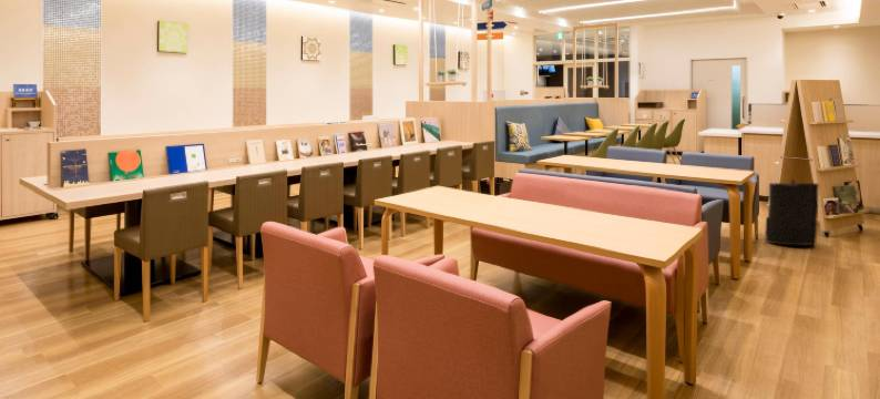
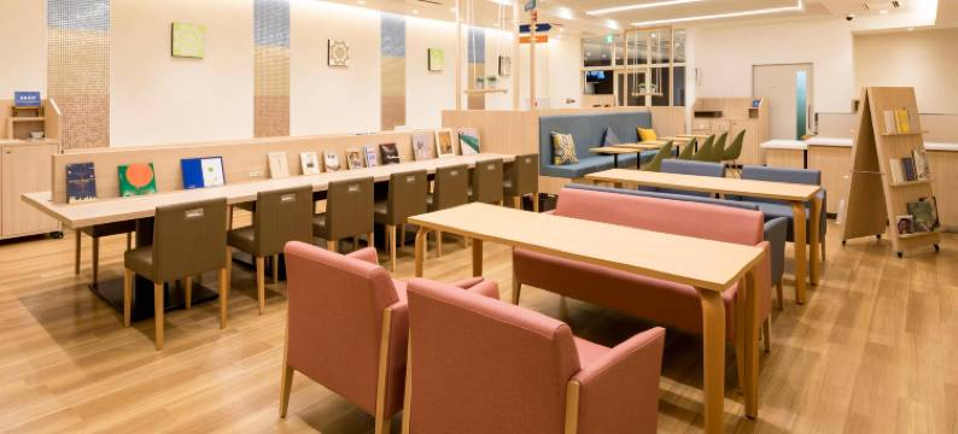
- trash can (792, 211)
